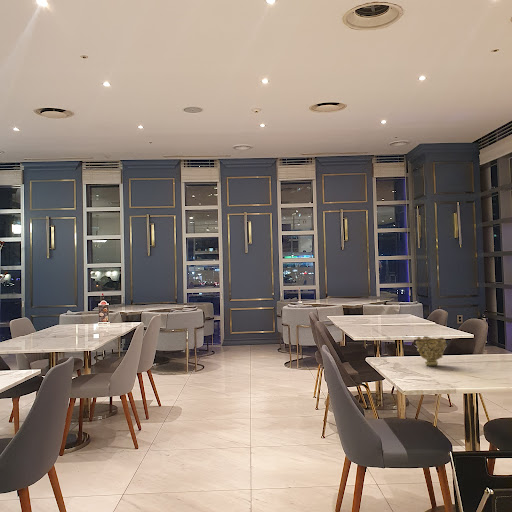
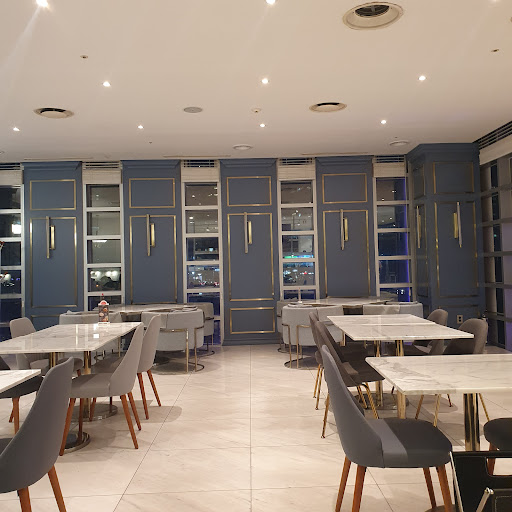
- decorative bowl (430, 351)
